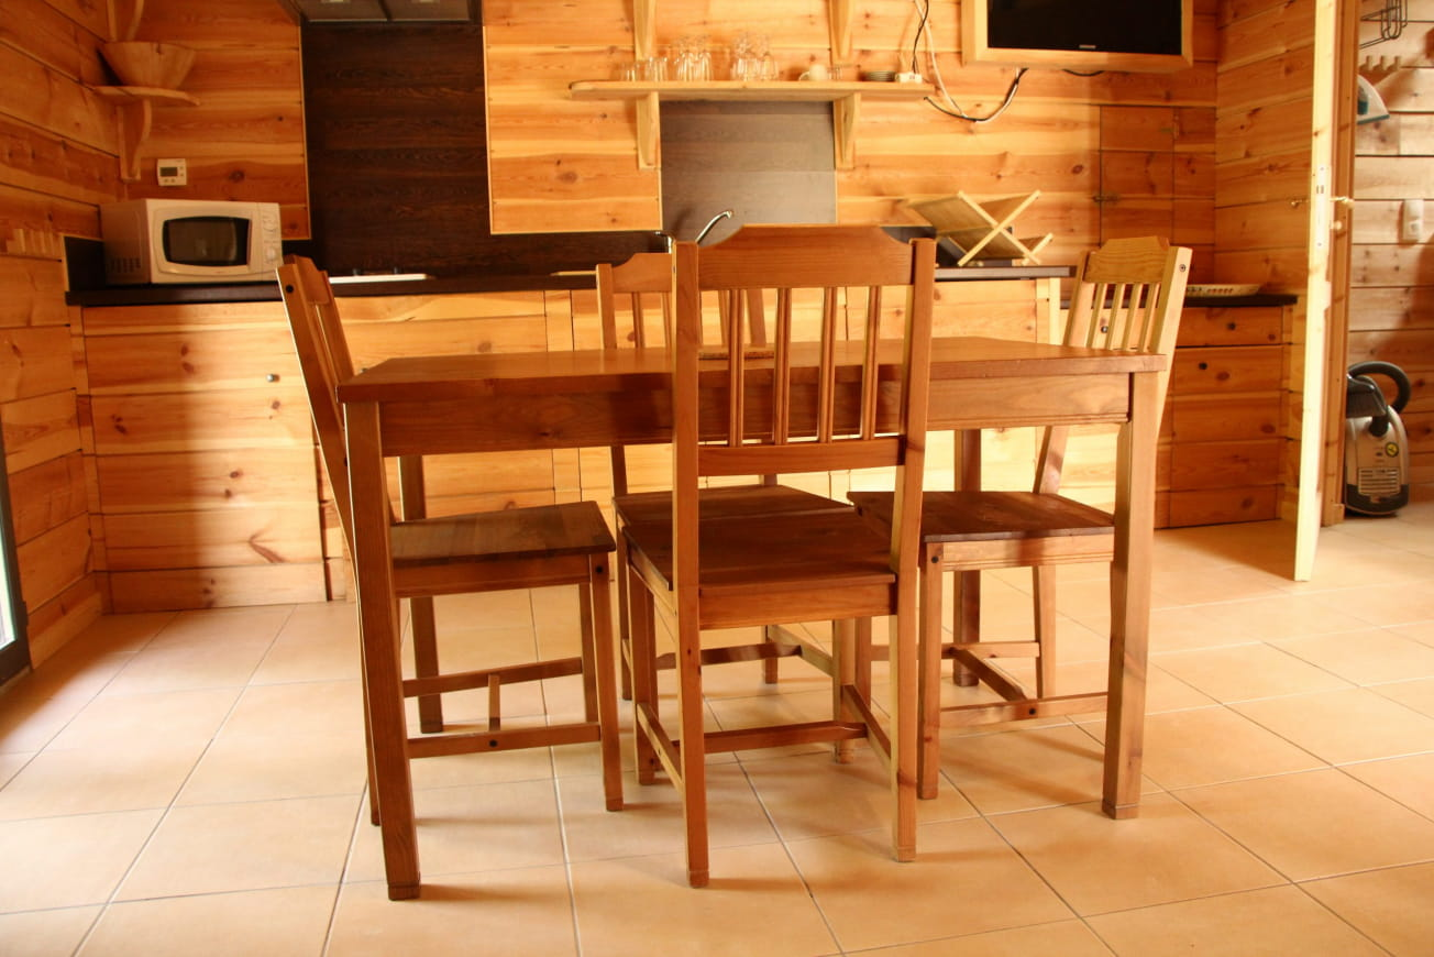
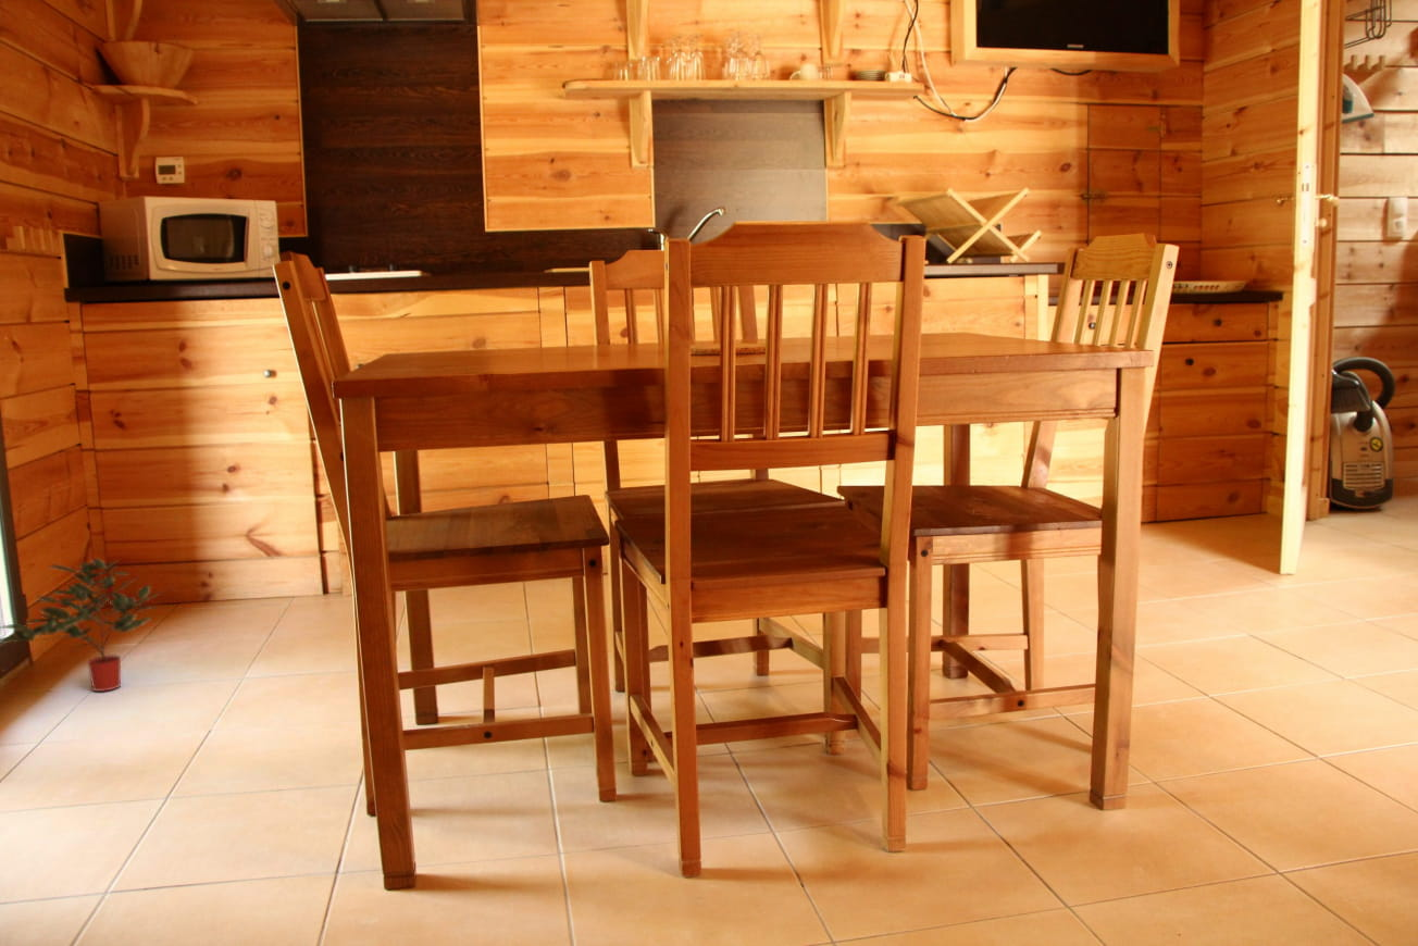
+ potted plant (85, 620)
